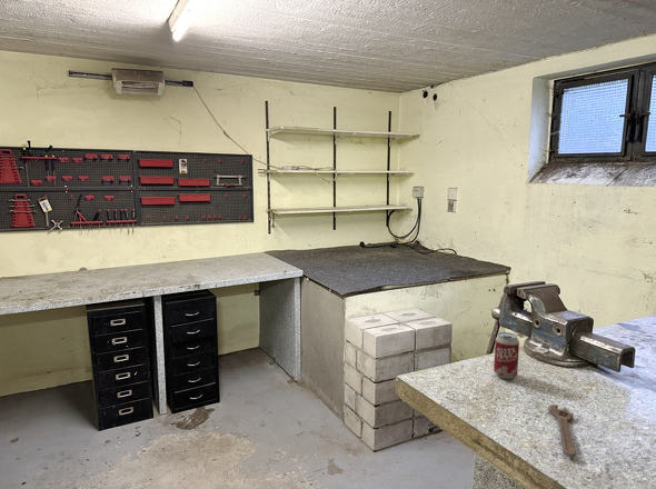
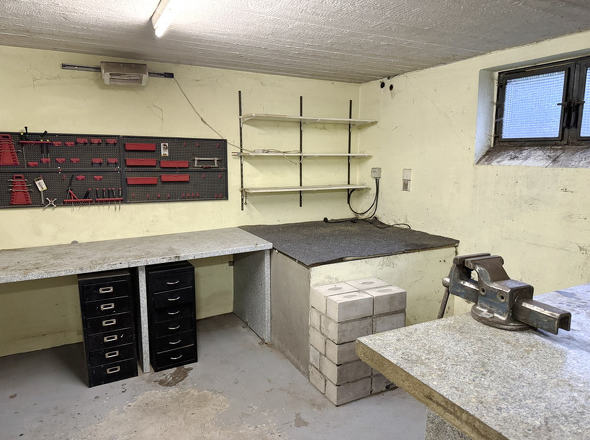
- adjustable wrench (560, 427)
- beverage can (506, 355)
